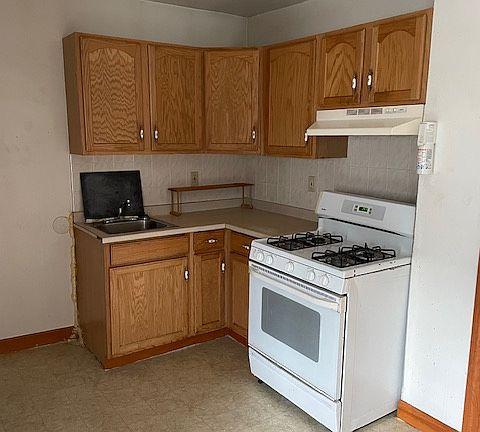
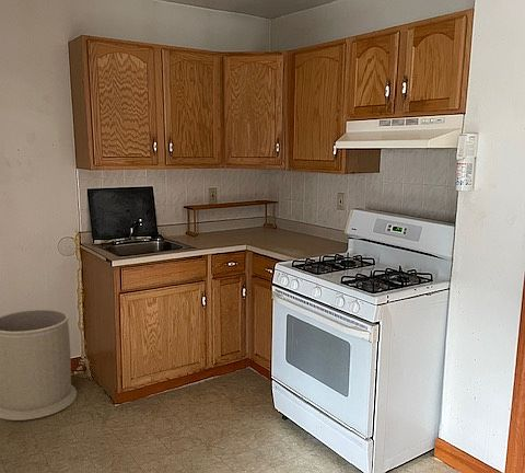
+ trash can (32, 360)
